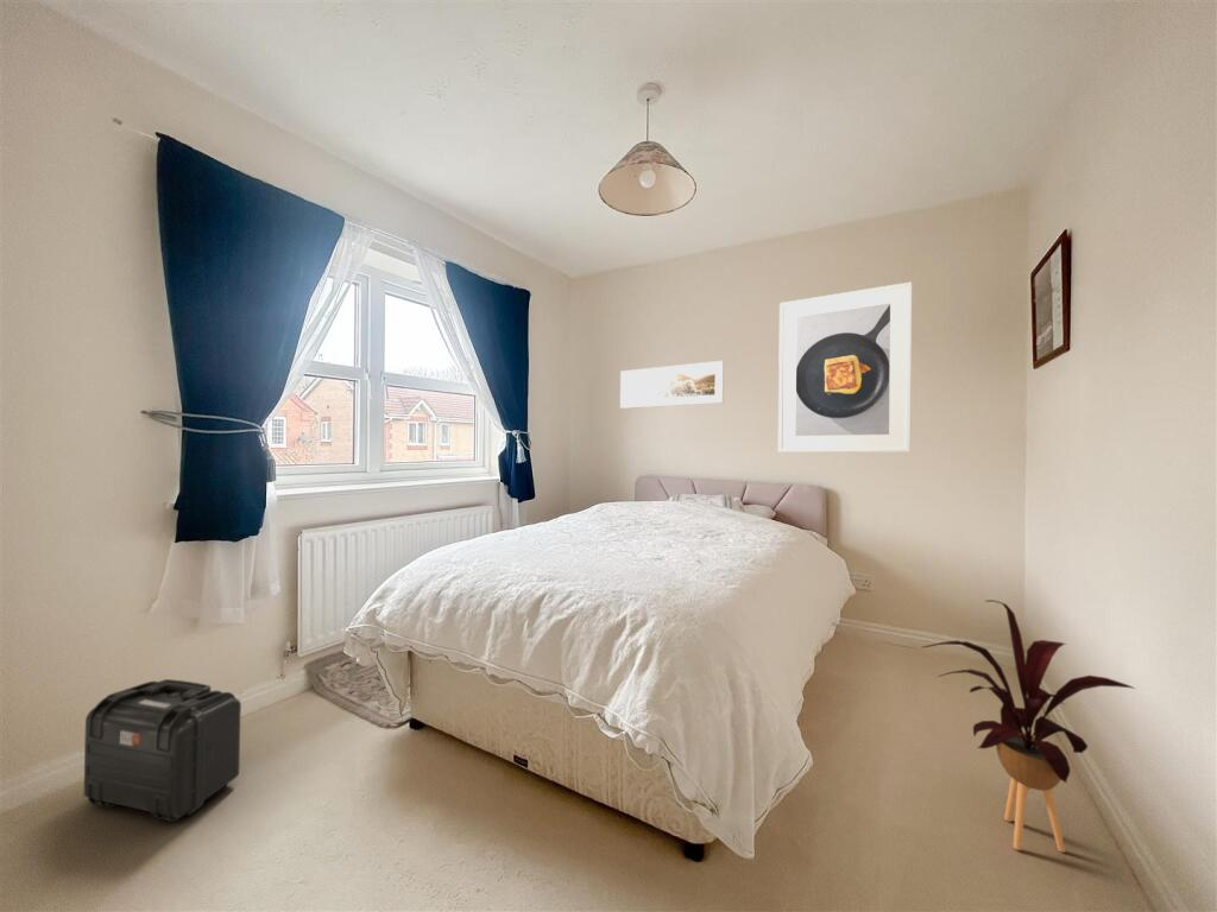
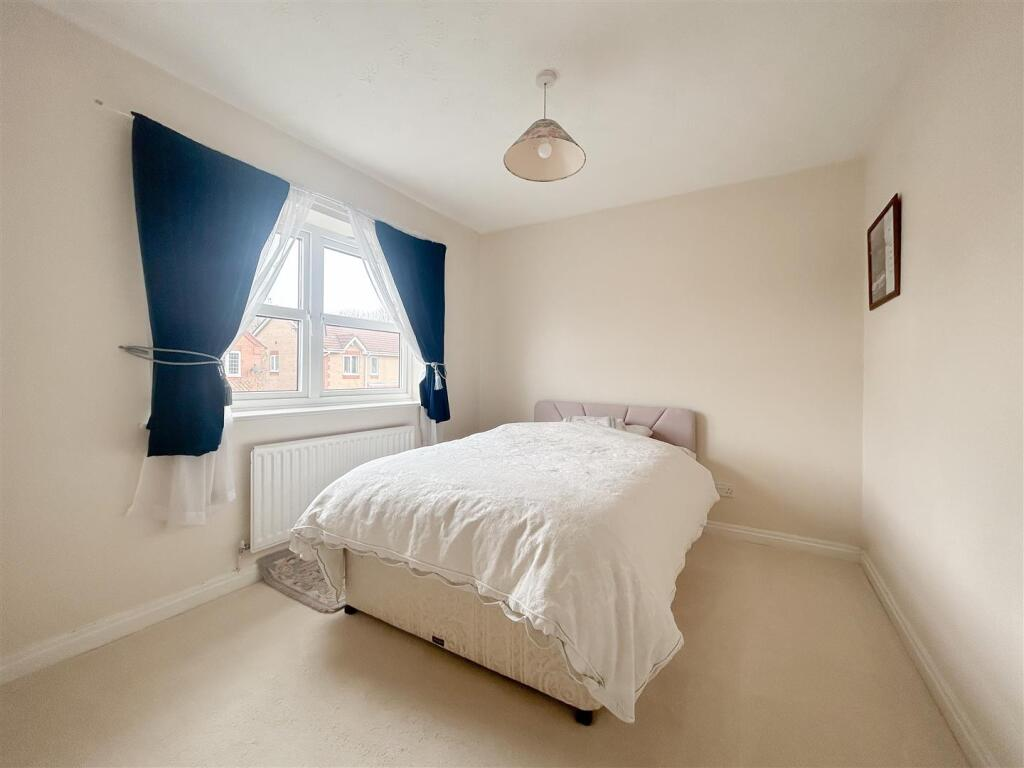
- house plant (1016, 711)
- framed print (840, 373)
- backpack (165, 742)
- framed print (668, 385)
